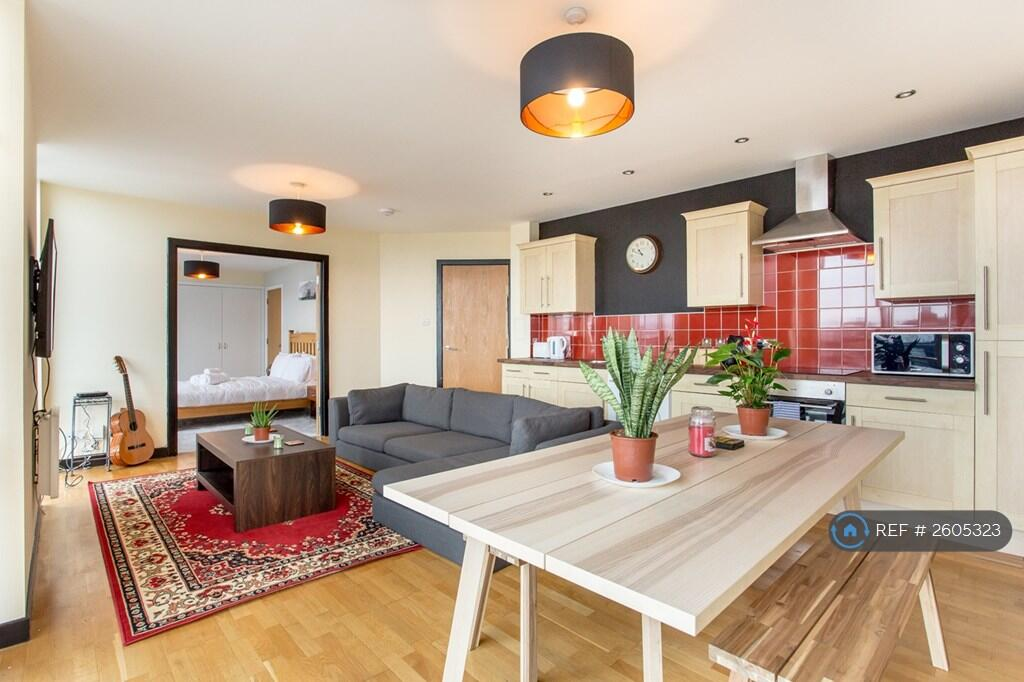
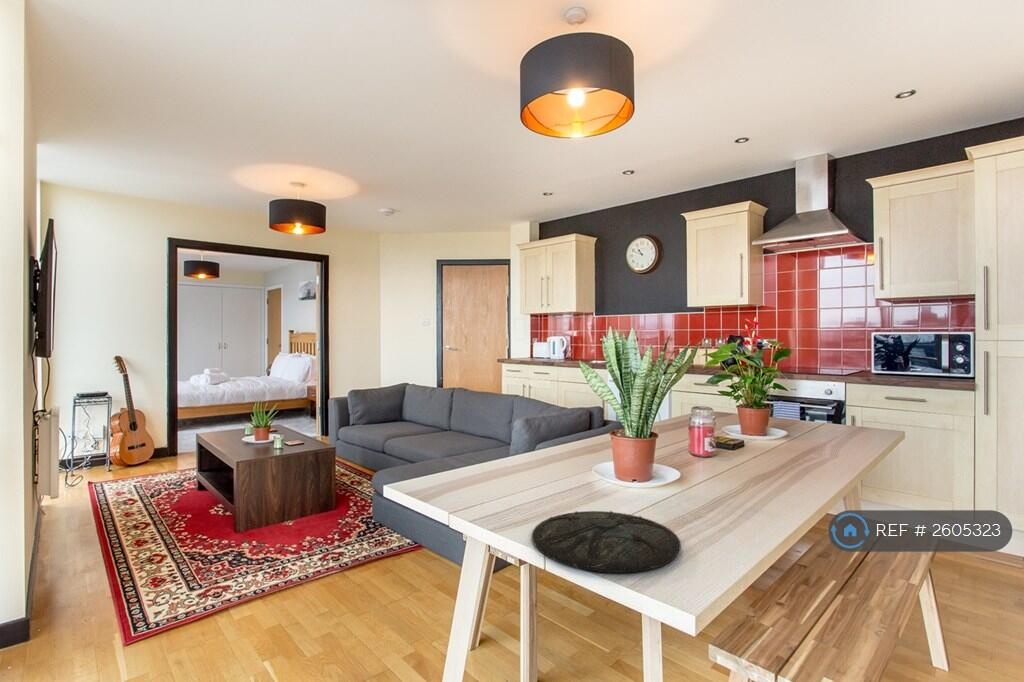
+ plate (604, 529)
